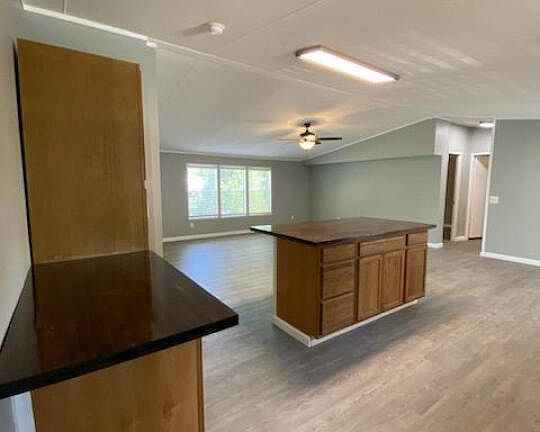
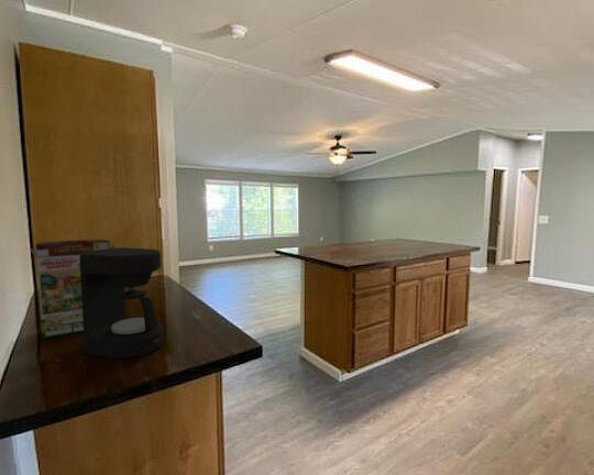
+ coffee maker (124, 299)
+ cereal box (77, 284)
